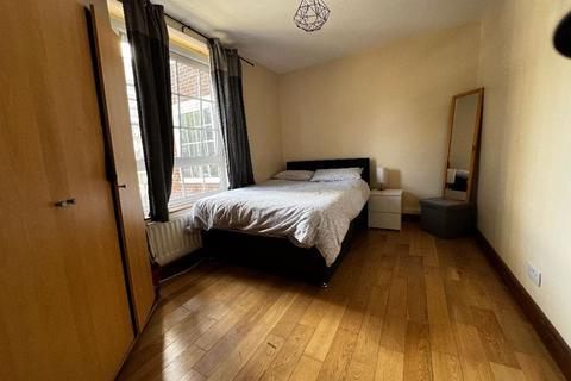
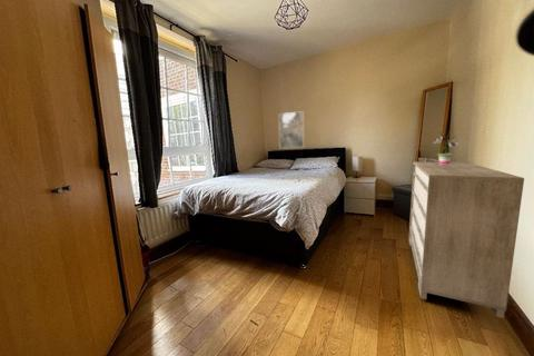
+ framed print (290, 130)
+ potted plant (444, 146)
+ dresser (446, 219)
